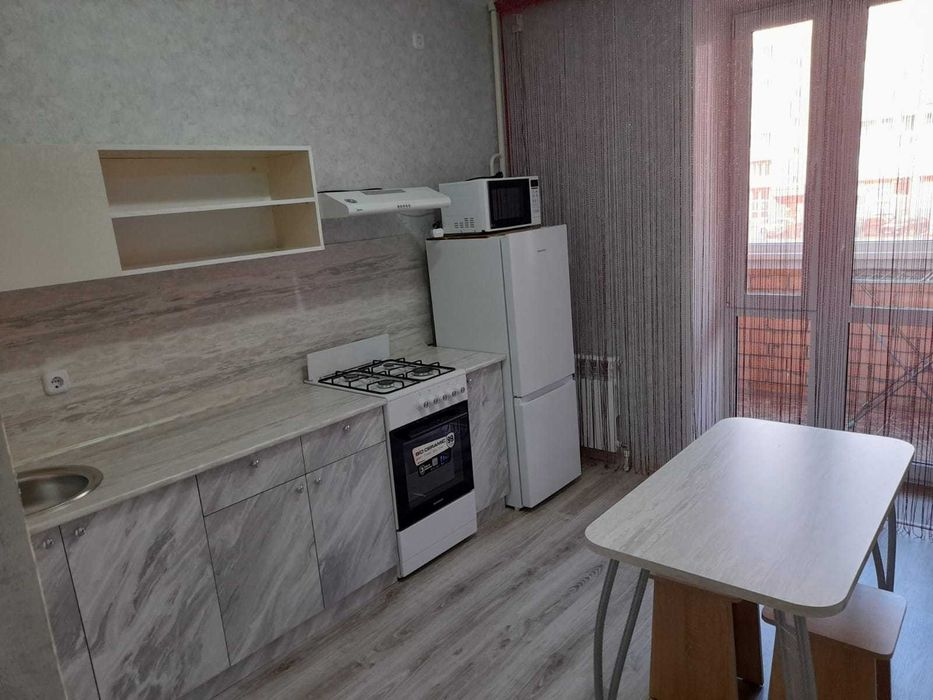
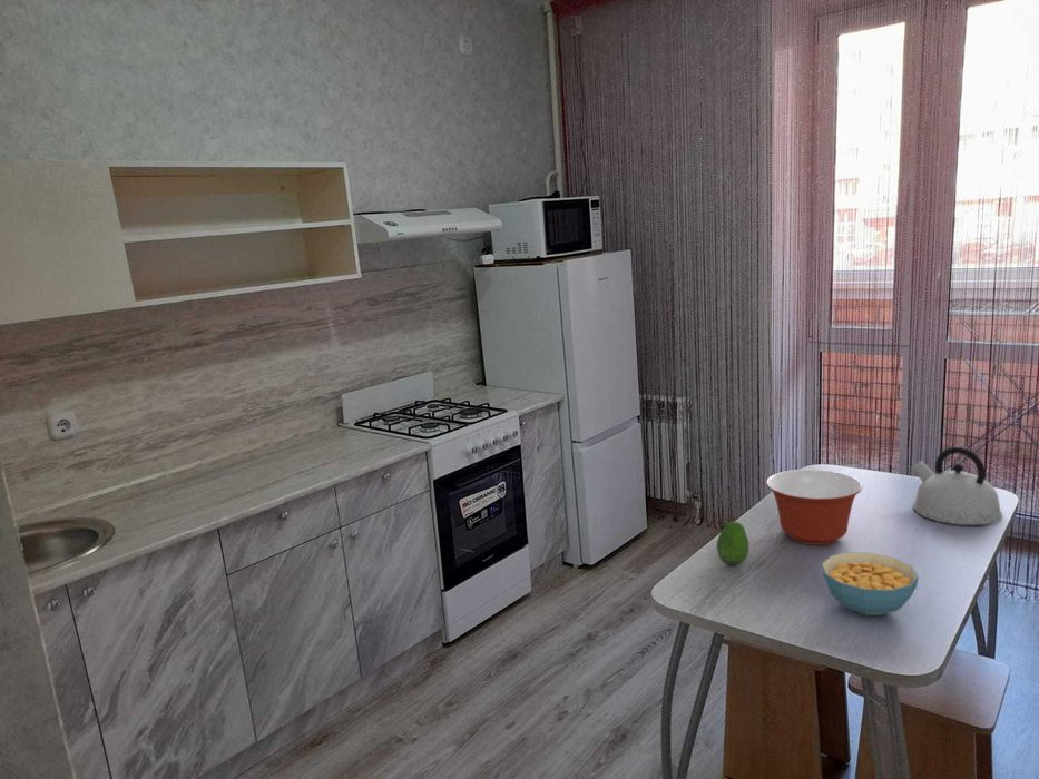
+ kettle (953, 479)
+ cereal bowl (868, 589)
+ mixing bowl (813, 510)
+ fruit (732, 542)
